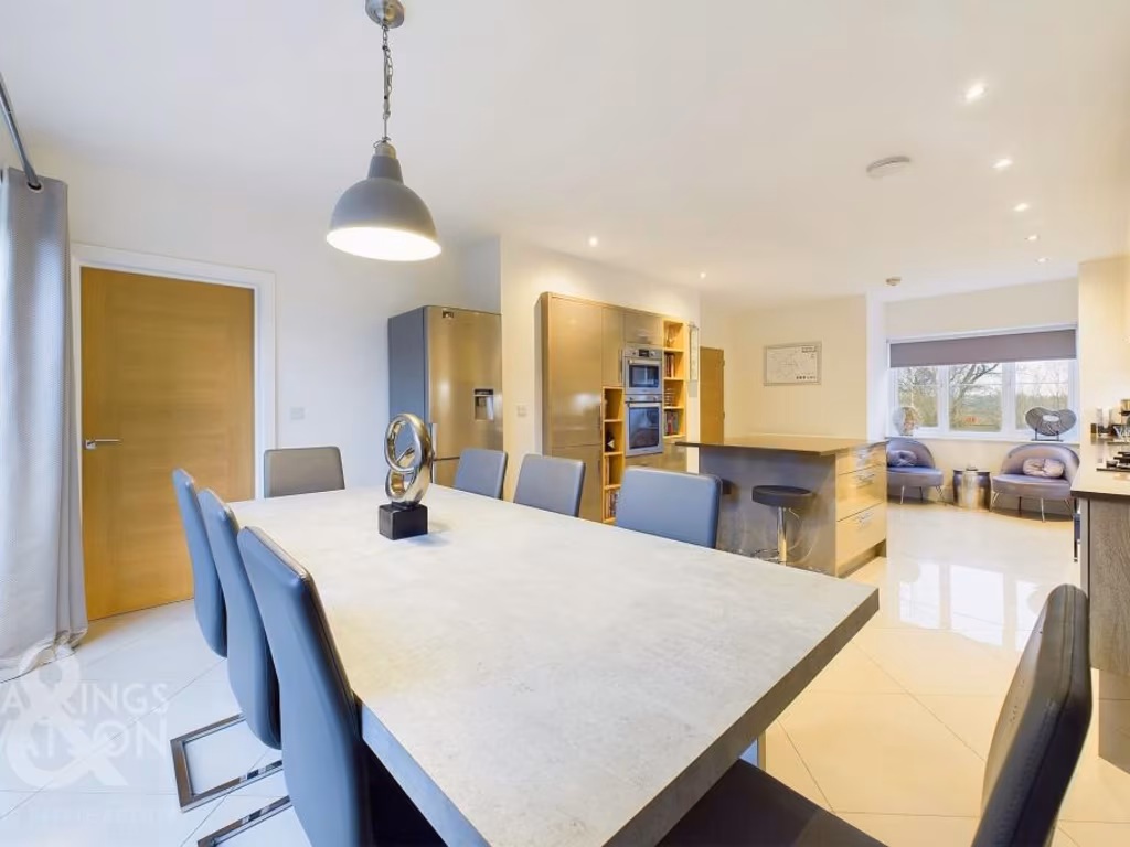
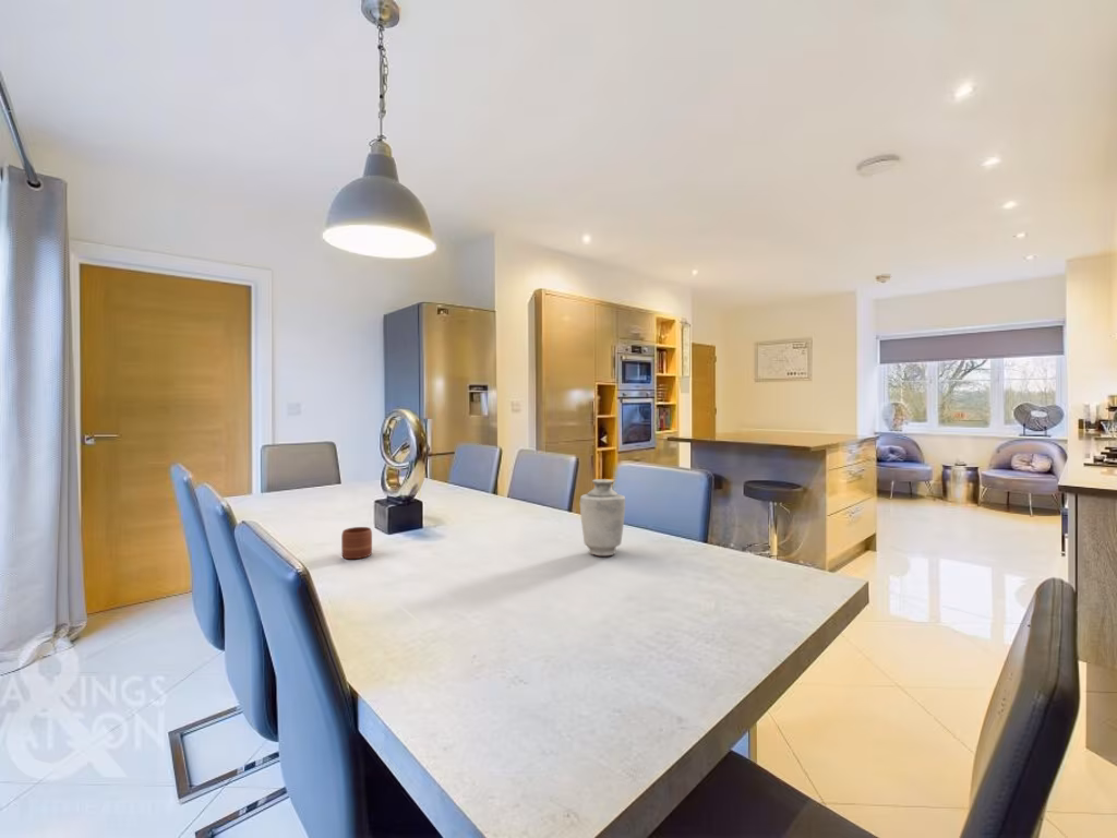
+ mug (357, 540)
+ vase (602, 515)
